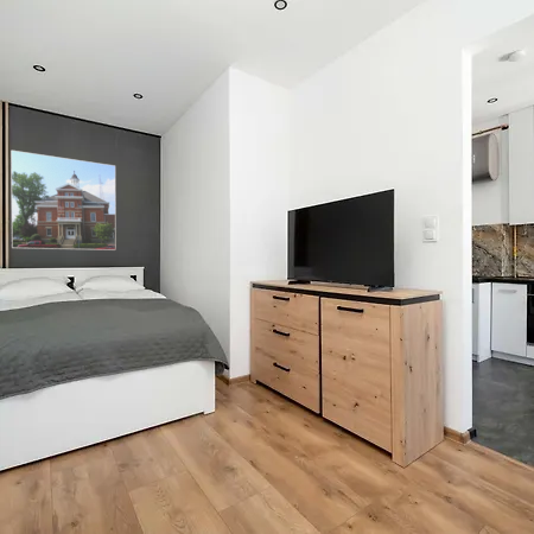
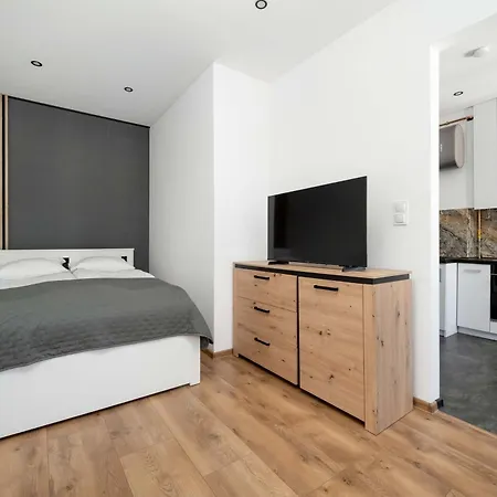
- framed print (66, 203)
